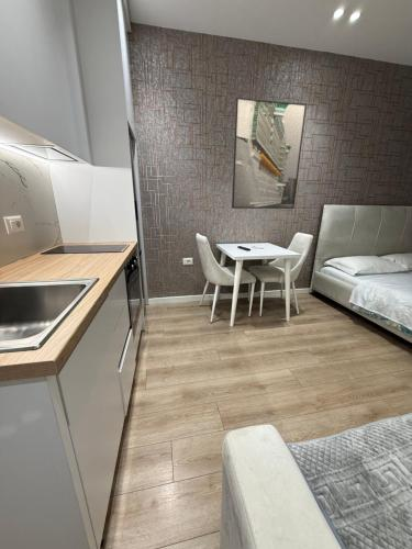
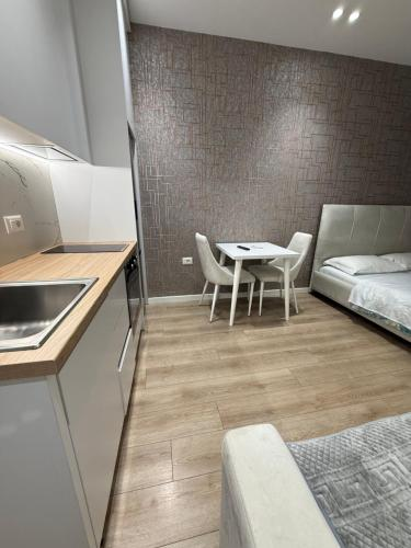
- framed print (267, 157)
